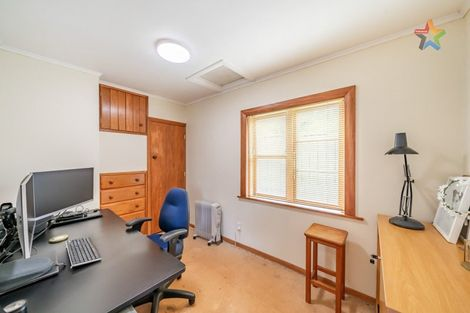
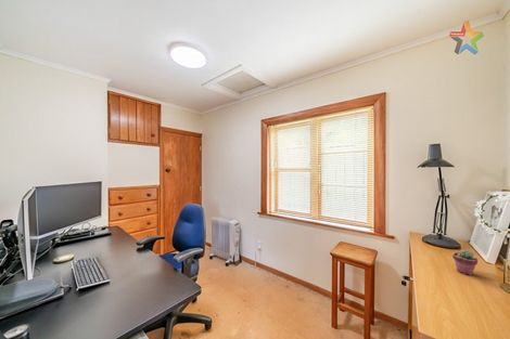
+ potted succulent (464, 261)
